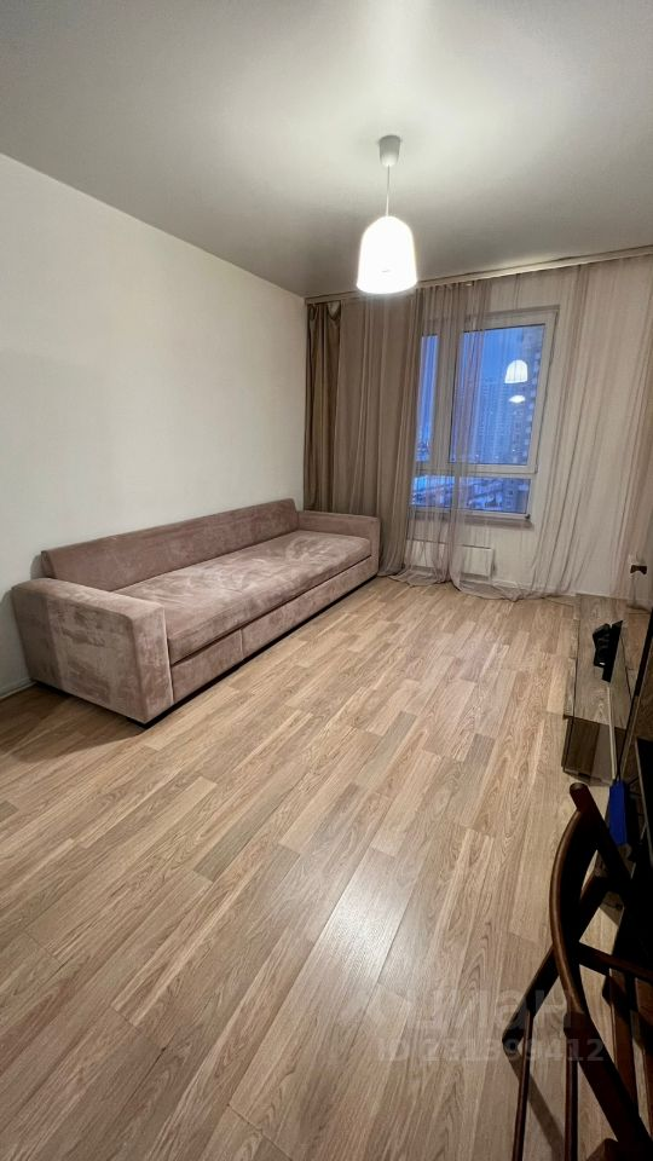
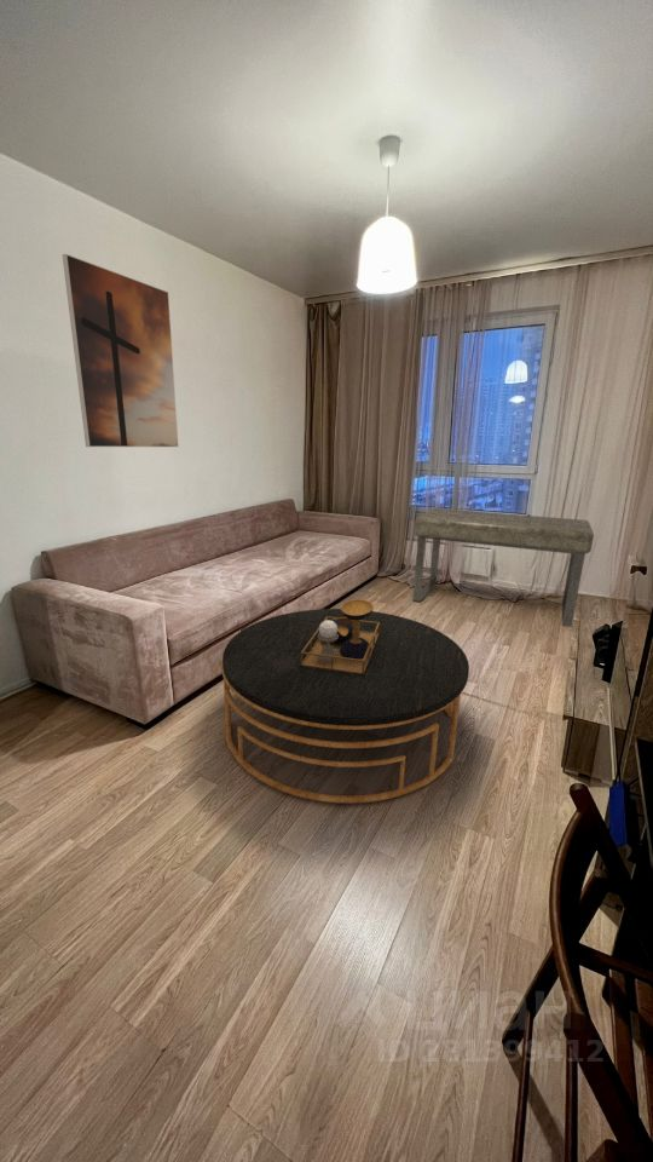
+ coffee table (343, 665)
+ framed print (128, 364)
+ bench (496, 545)
